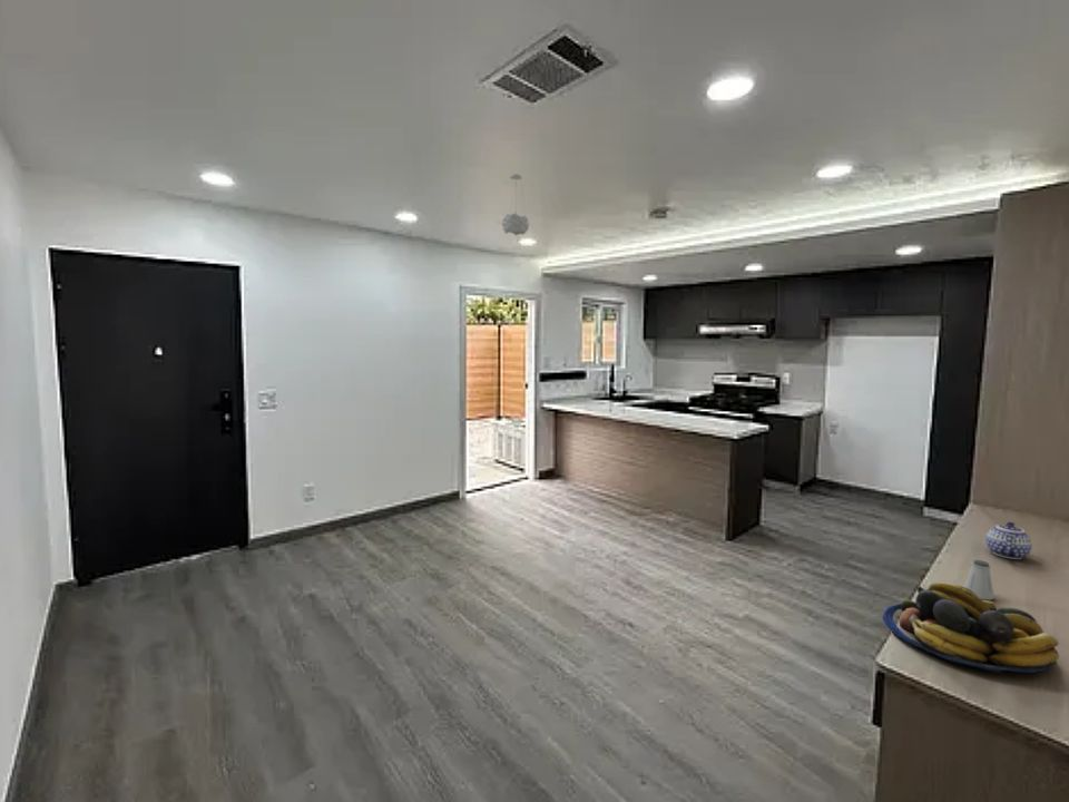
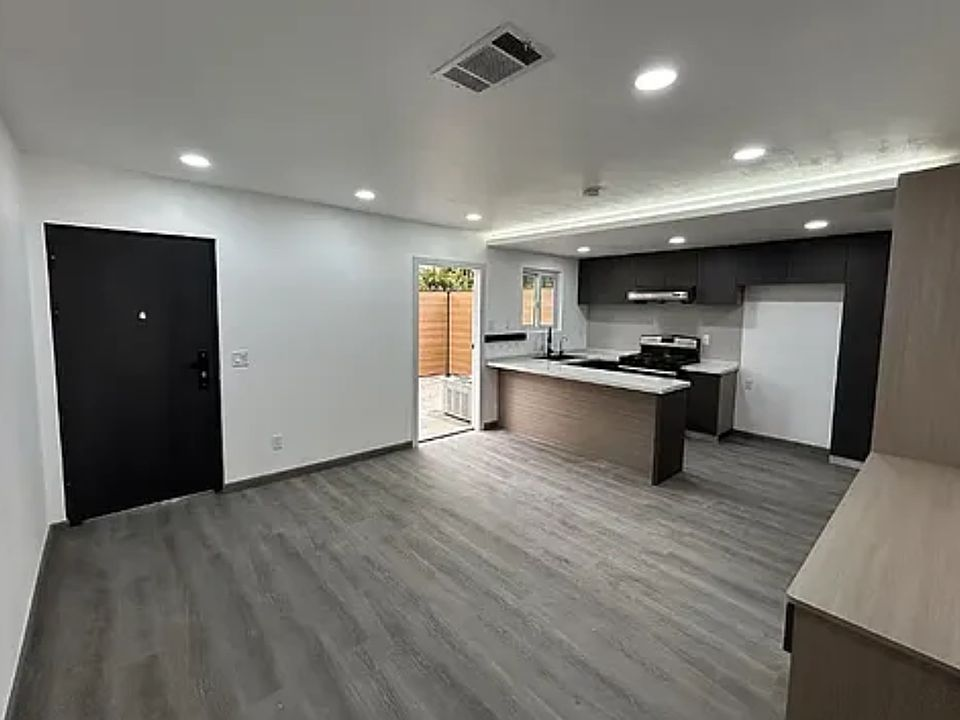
- saltshaker (979, 578)
- teapot (1009, 538)
- fruit bowl (963, 613)
- pendant light (516, 204)
